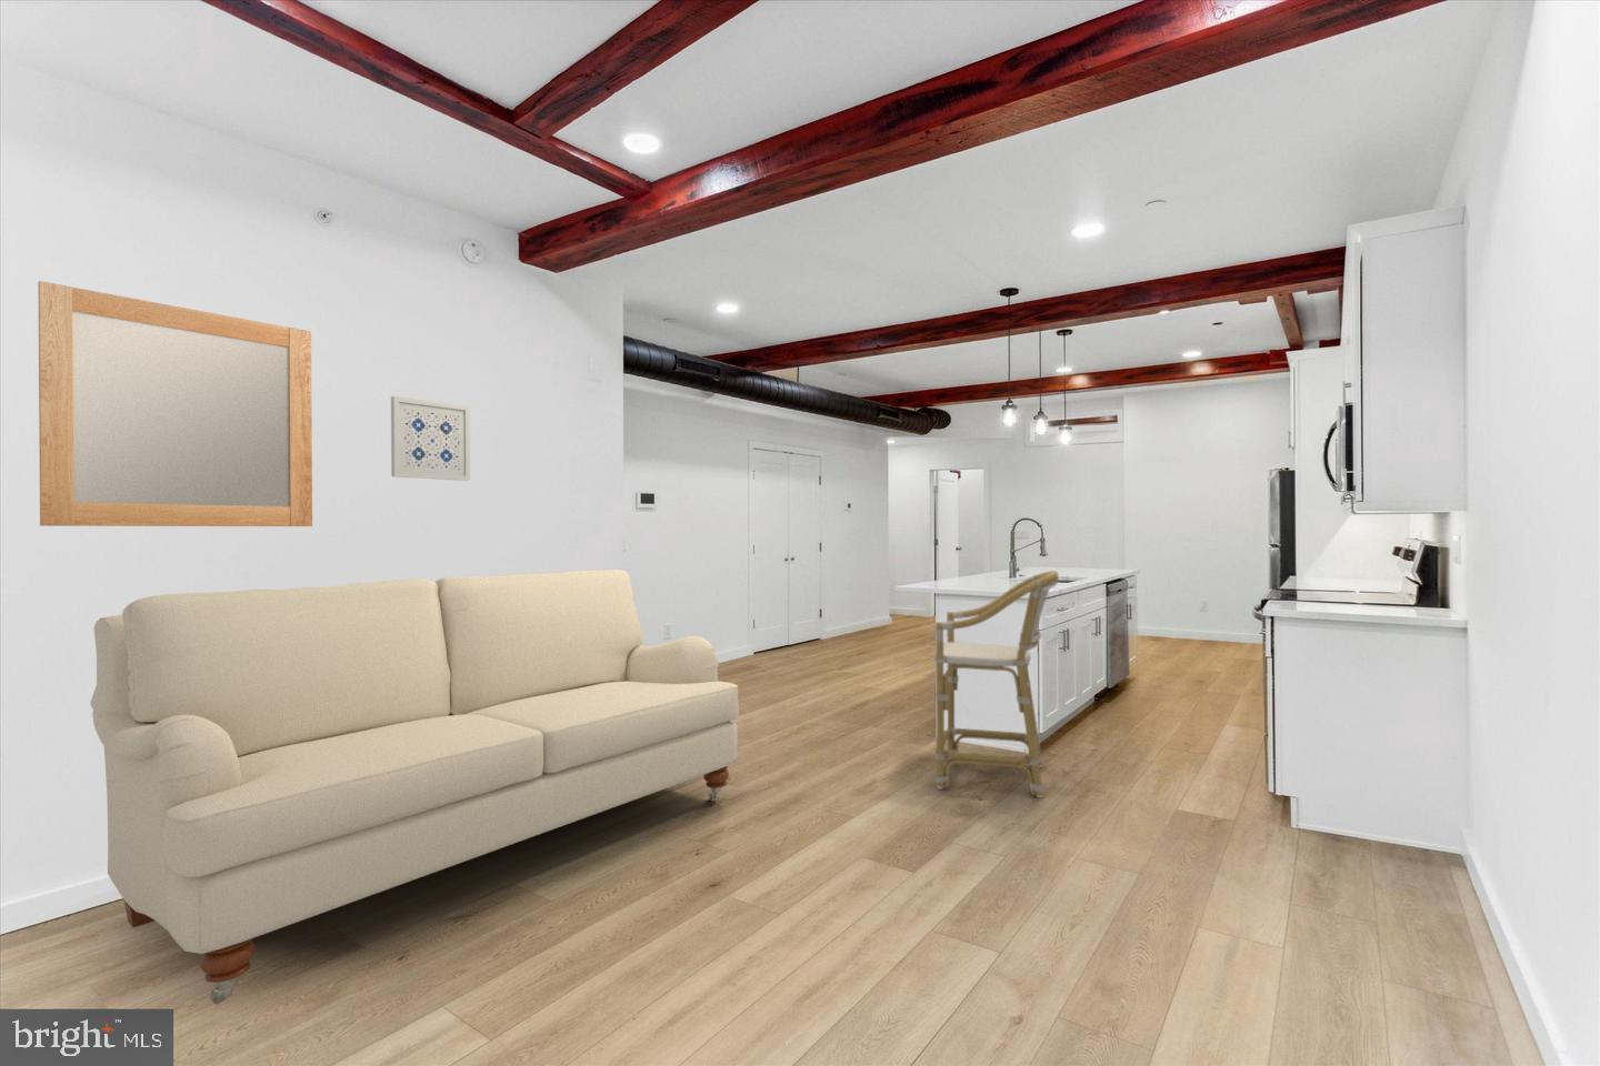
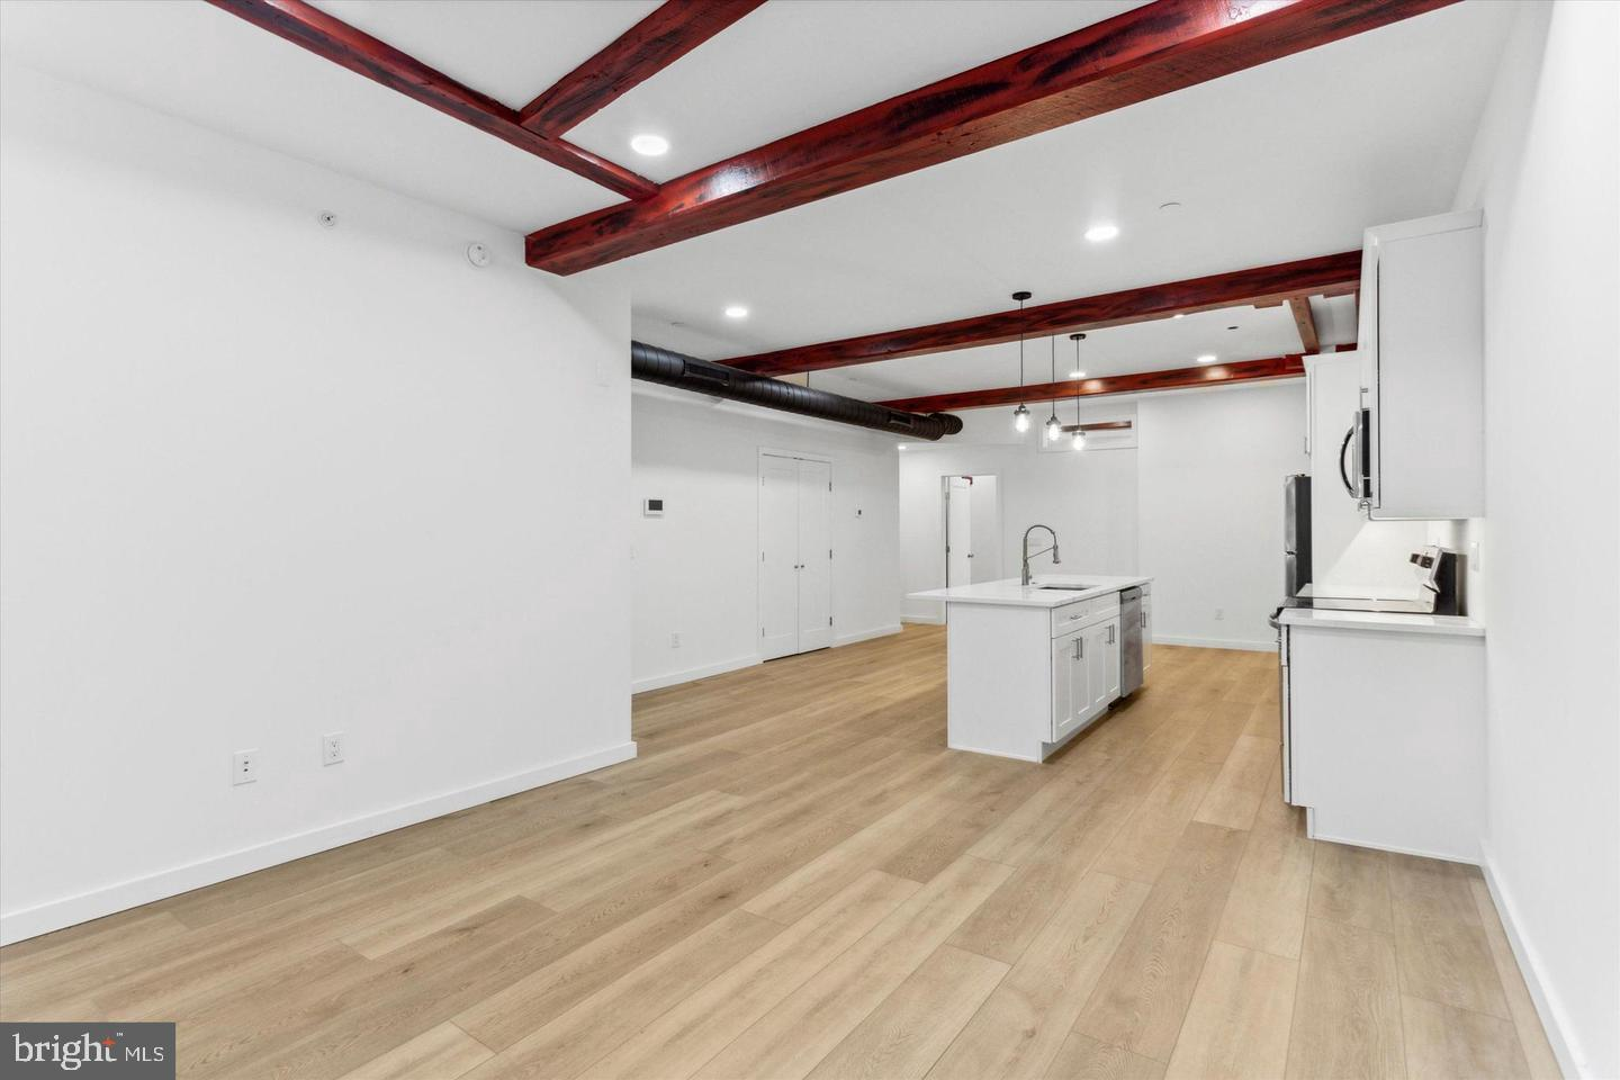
- sofa (471, 713)
- bar stool (992, 670)
- wall art (431, 440)
- home mirror (190, 418)
